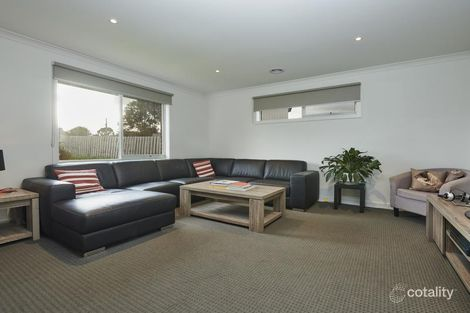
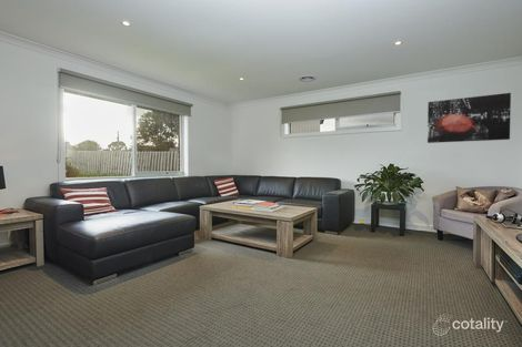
+ wall art (465, 119)
